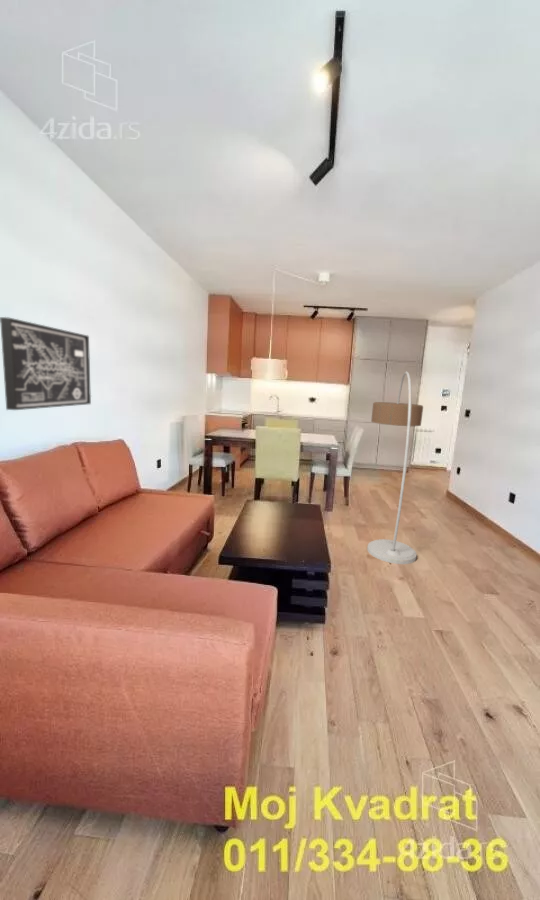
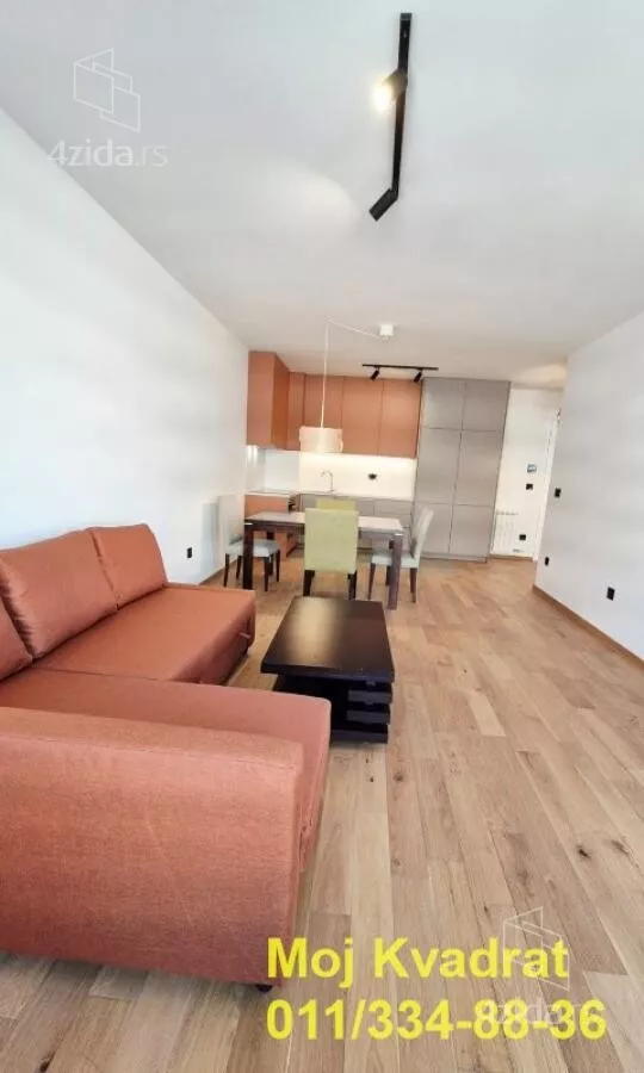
- wall art (52, 367)
- floor lamp (404, 459)
